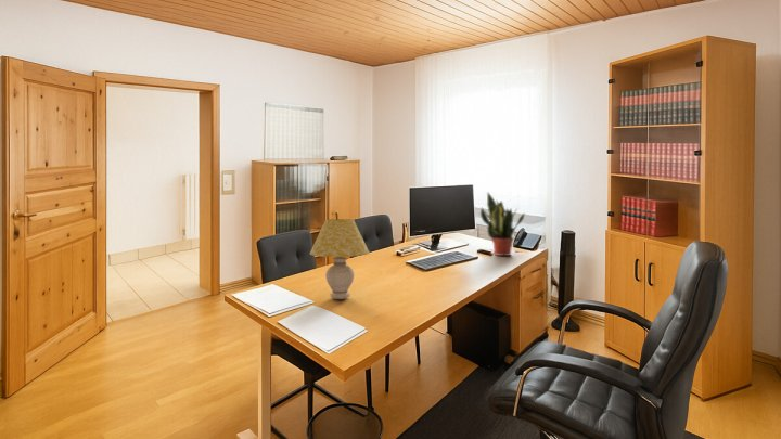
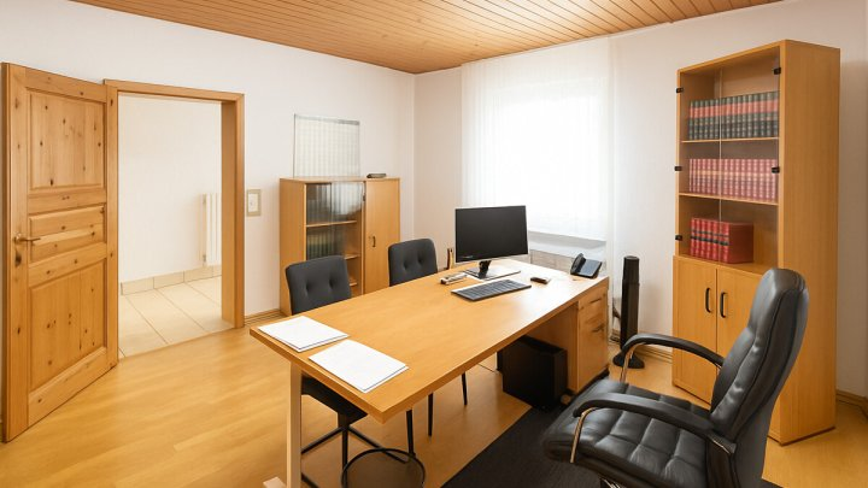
- table lamp (340, 259)
- potted plant (503, 222)
